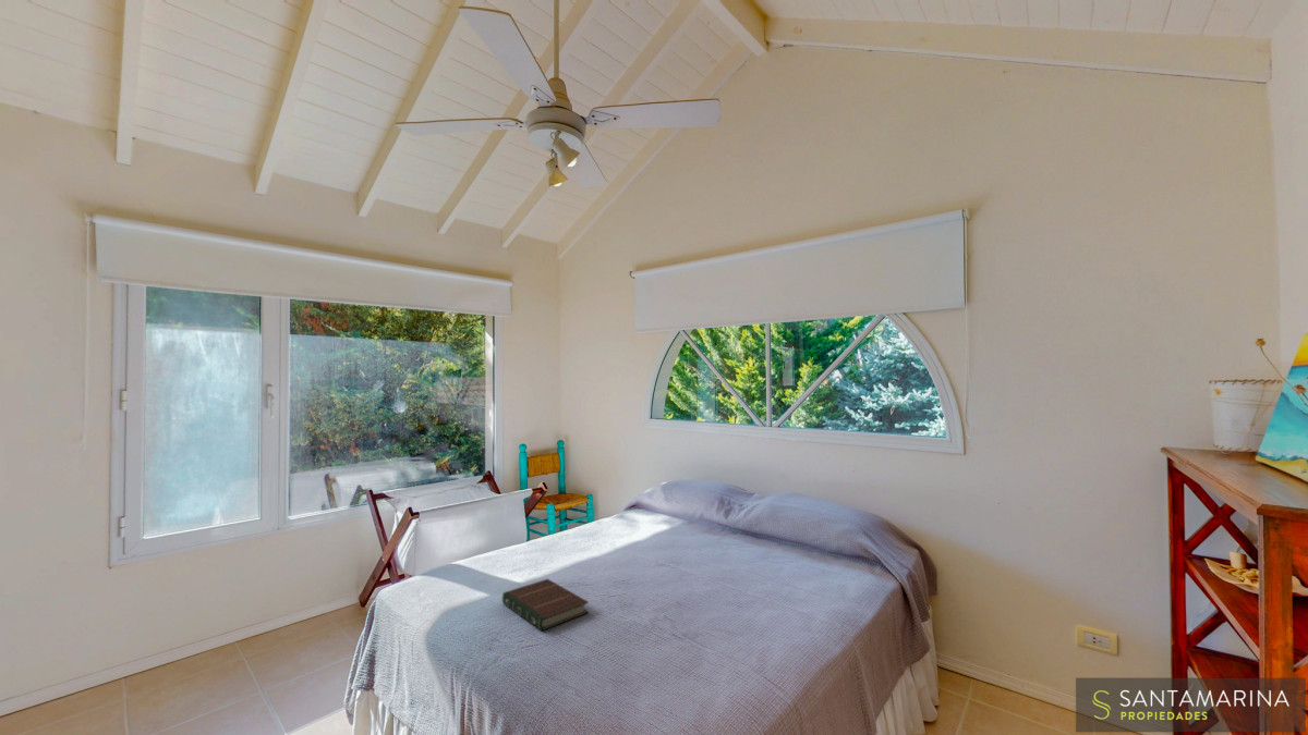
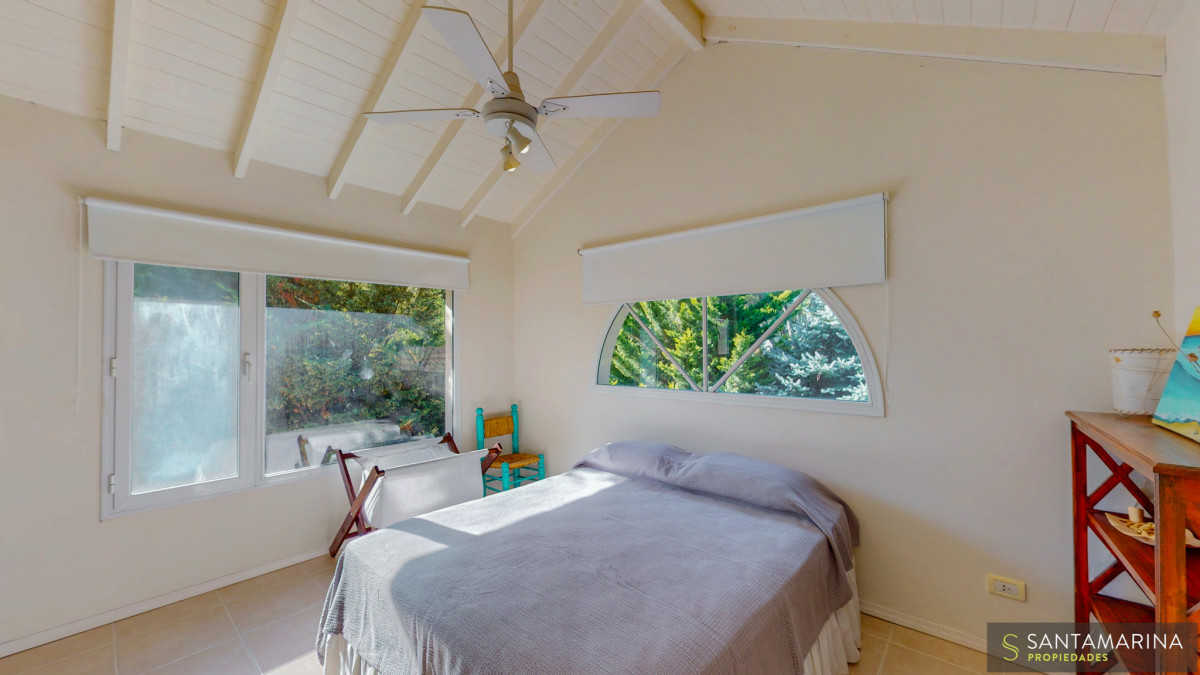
- book (544, 602)
